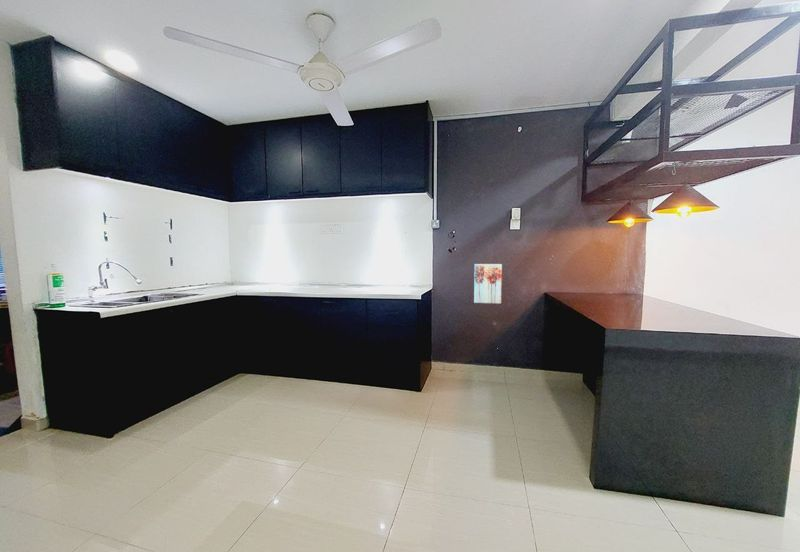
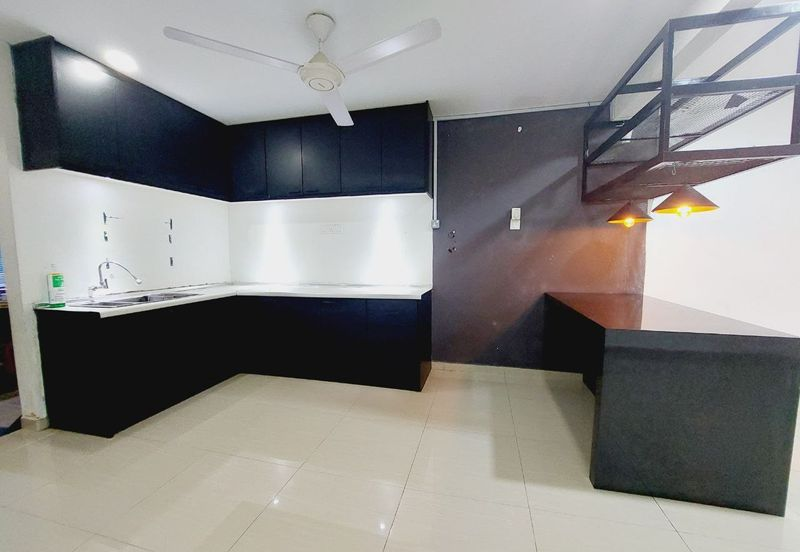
- wall art (487, 283)
